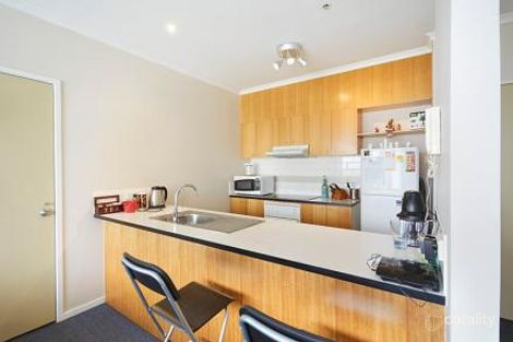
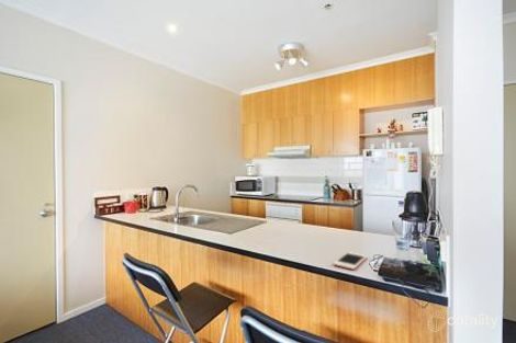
+ cell phone (350, 260)
